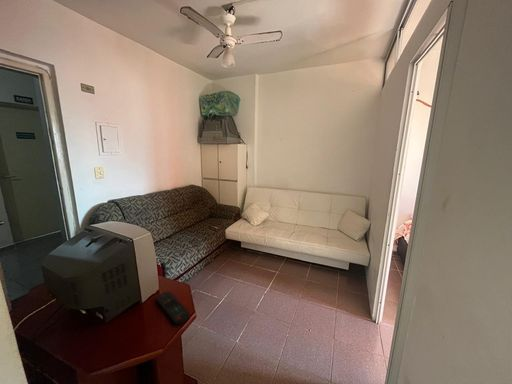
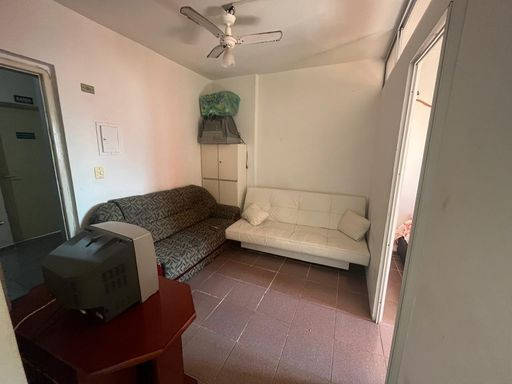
- remote control (172, 306)
